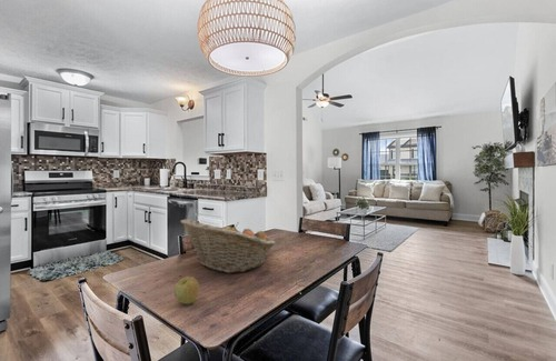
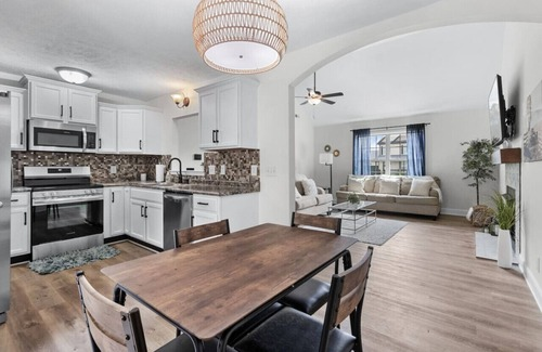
- fruit basket (227, 240)
- apple (187, 290)
